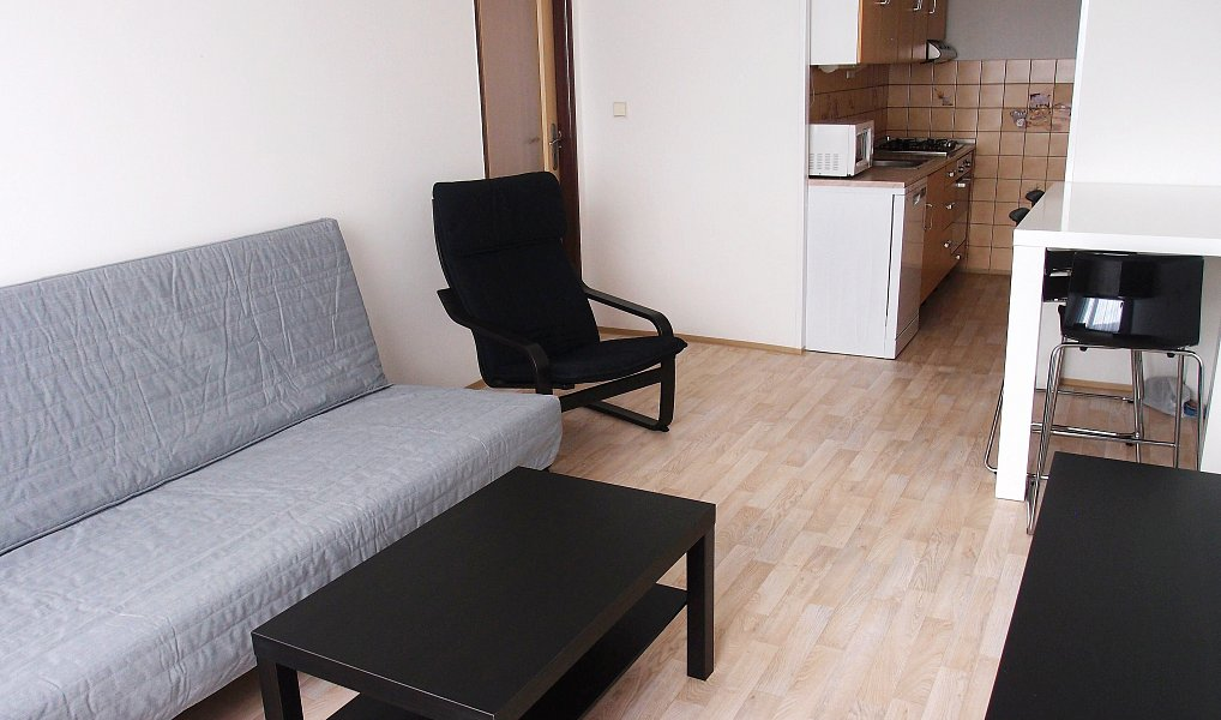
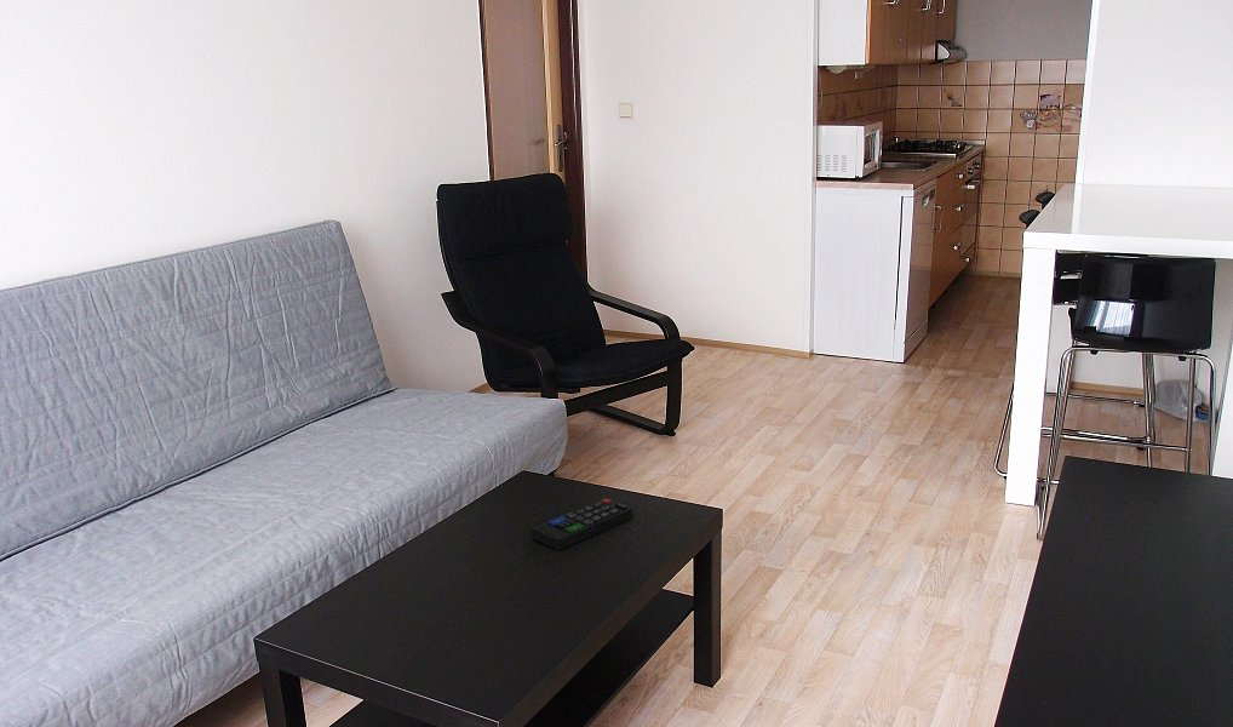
+ remote control (583, 521)
